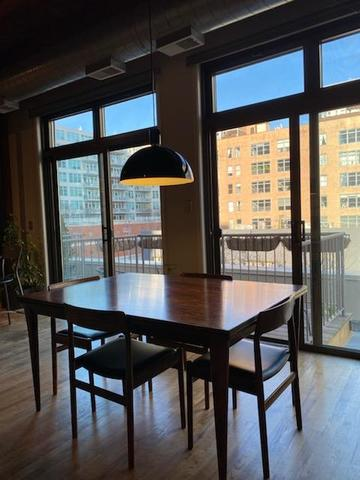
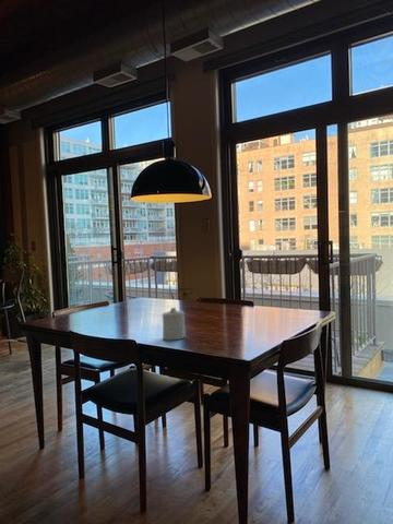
+ candle (172, 322)
